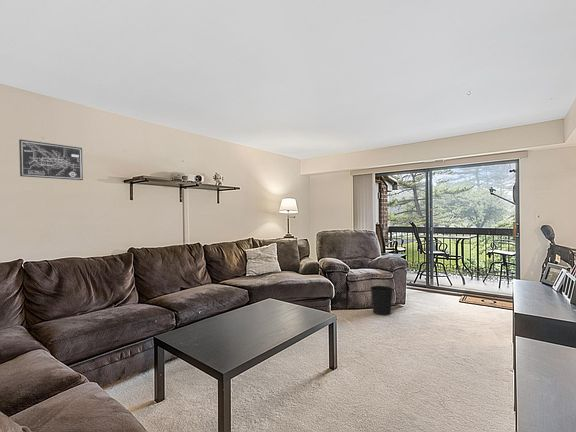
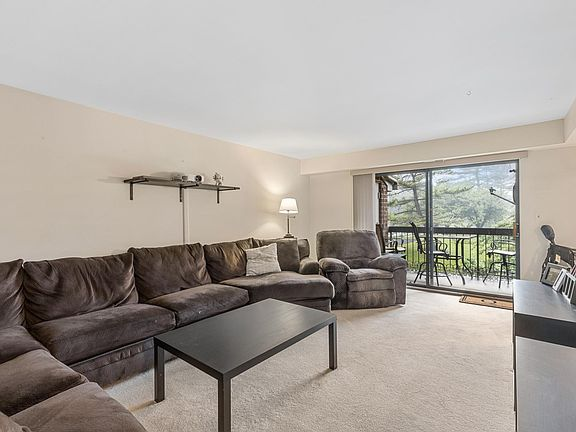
- wastebasket (381, 300)
- wall art (53, 161)
